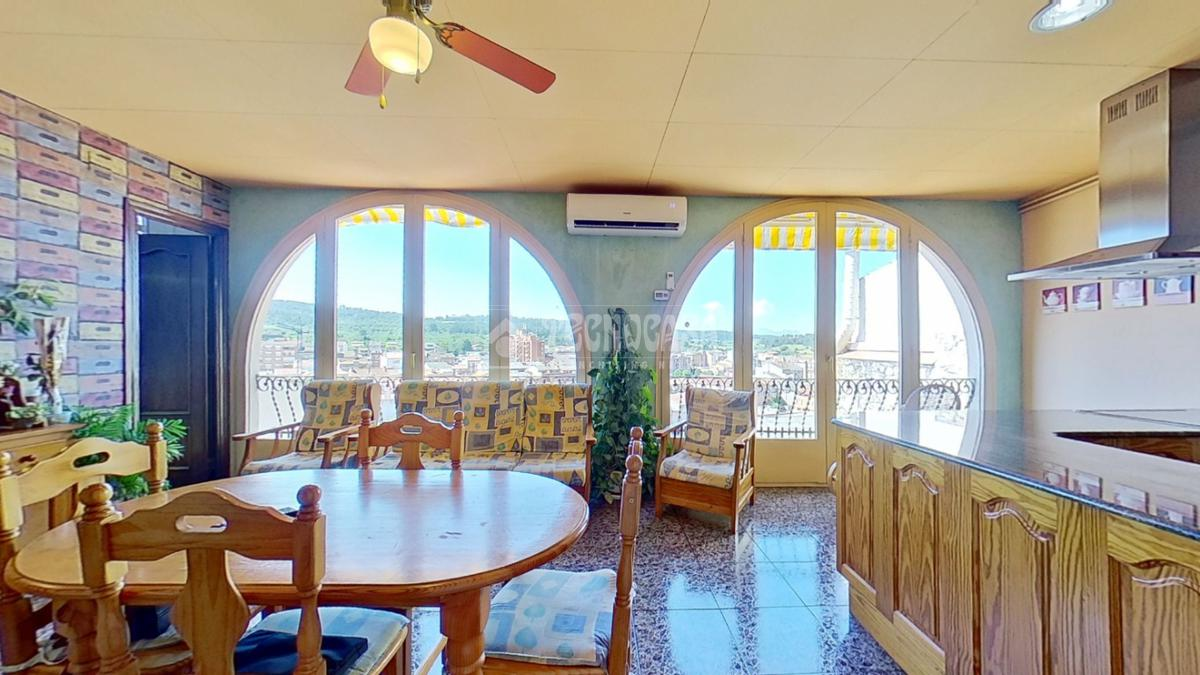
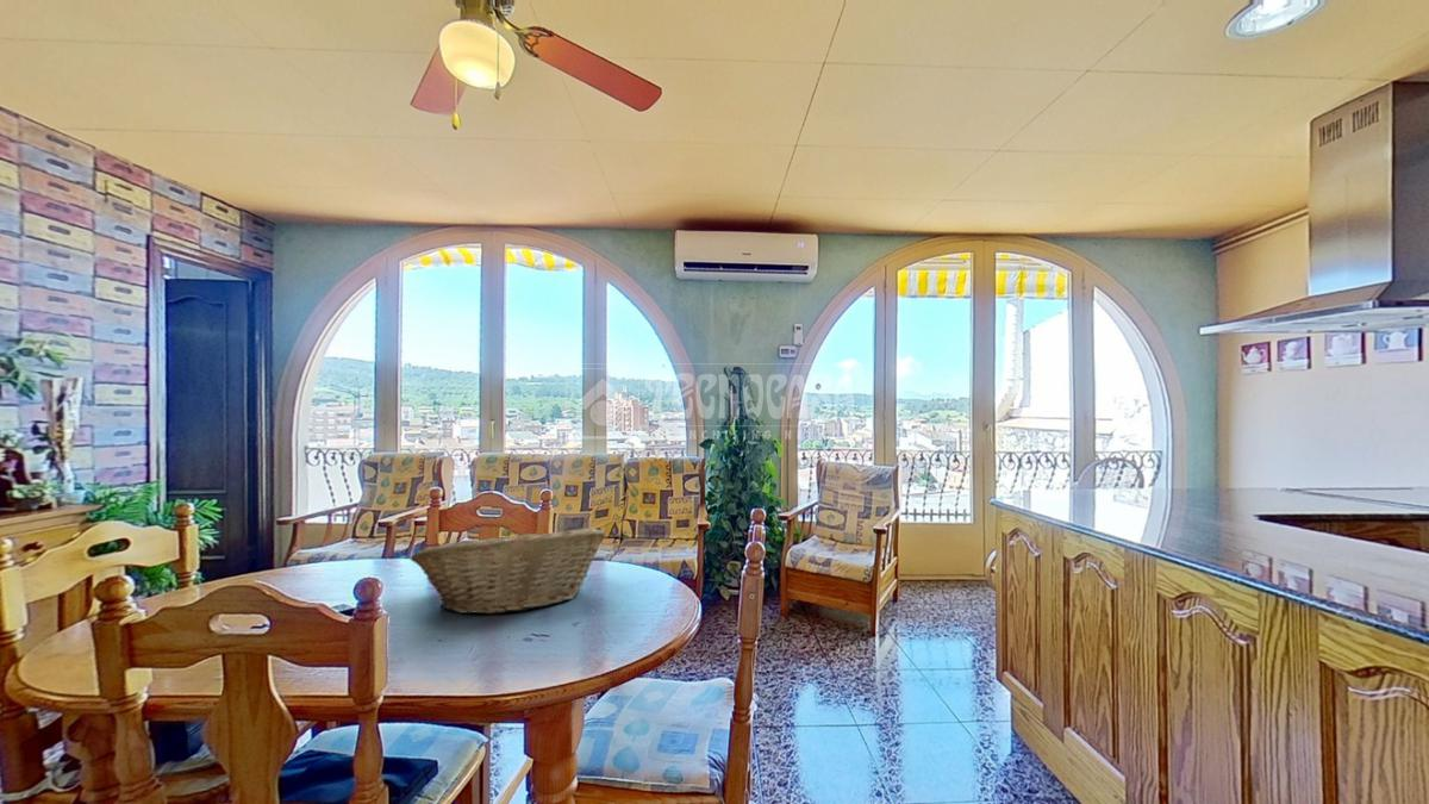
+ fruit basket (513, 560)
